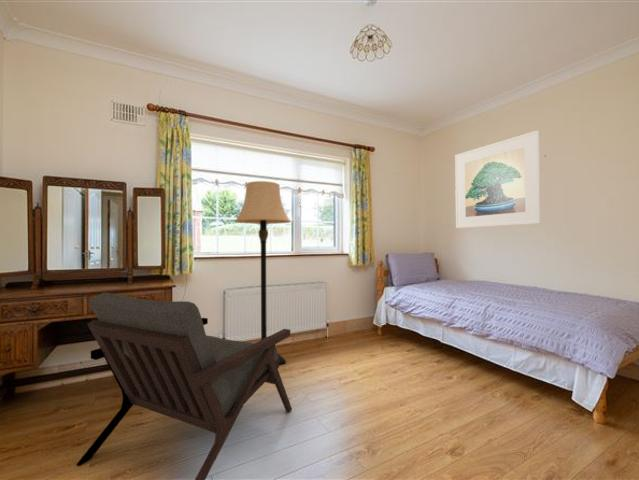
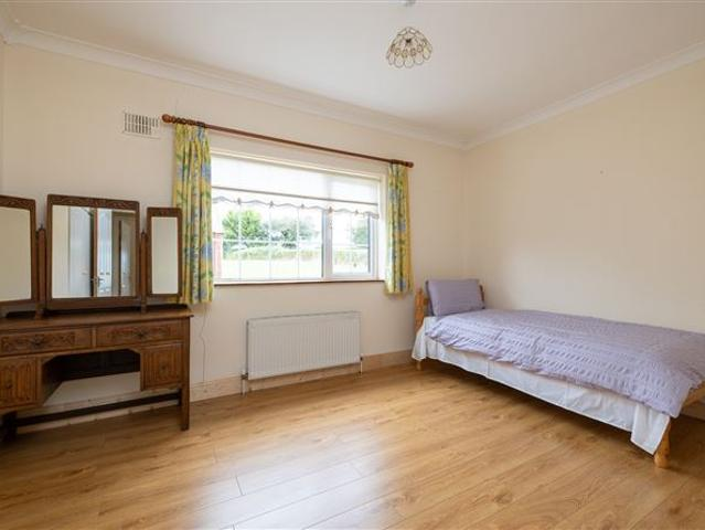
- armchair (199, 360)
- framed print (492, 185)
- lamp (263, 272)
